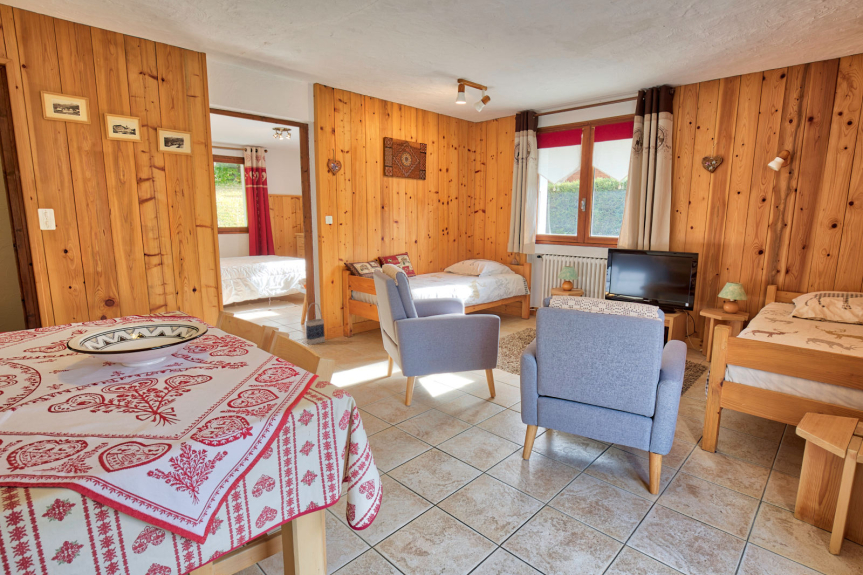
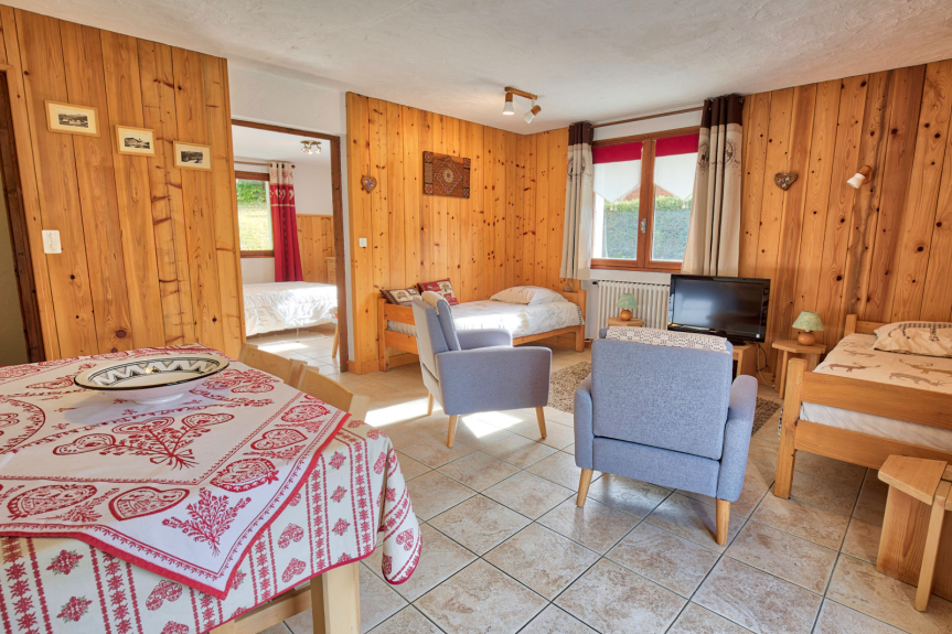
- bag (315, 322)
